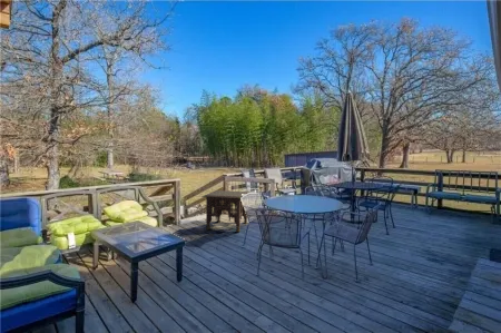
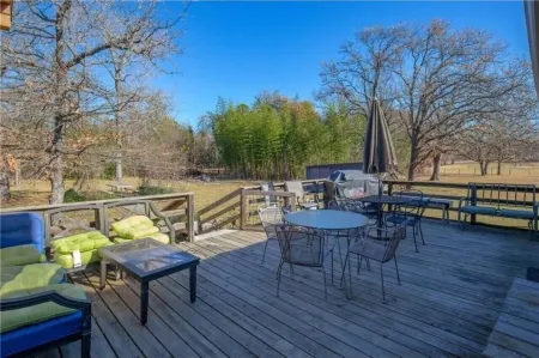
- side table (227, 209)
